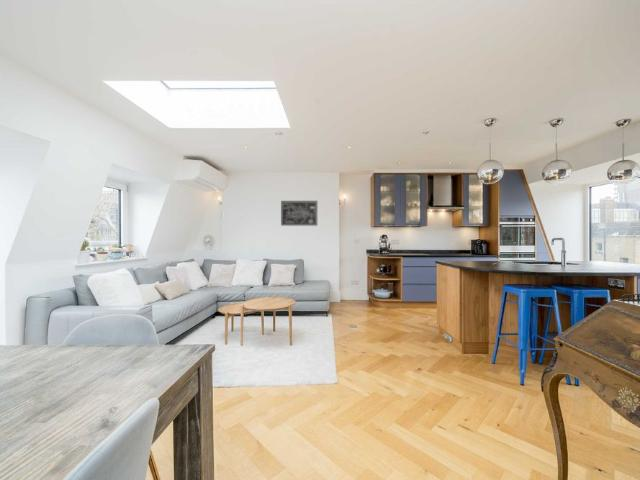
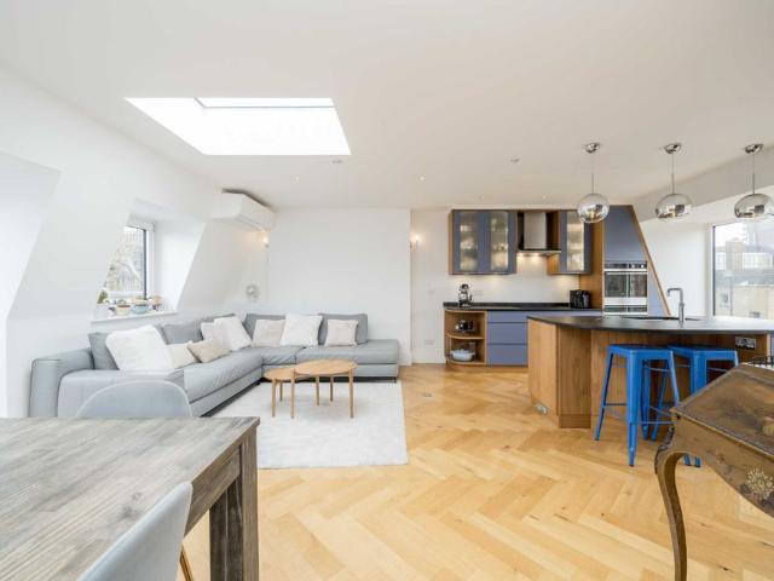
- wall art (299, 213)
